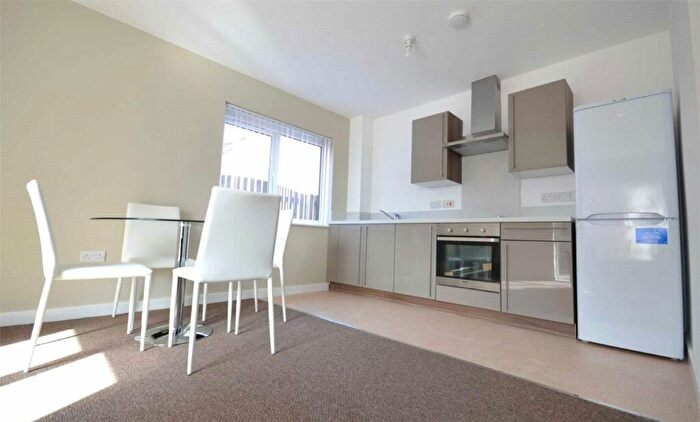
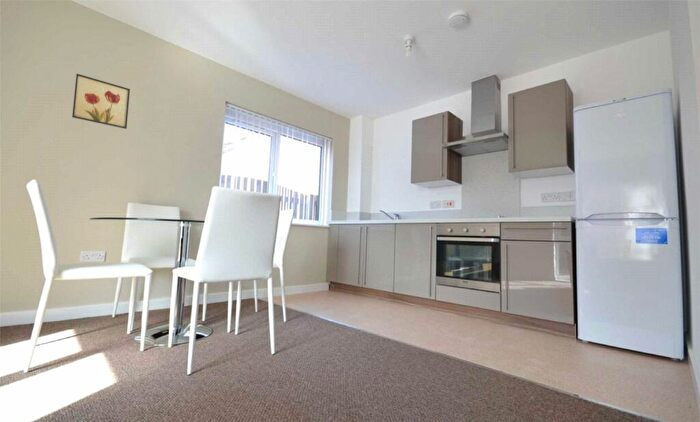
+ wall art (102, 102)
